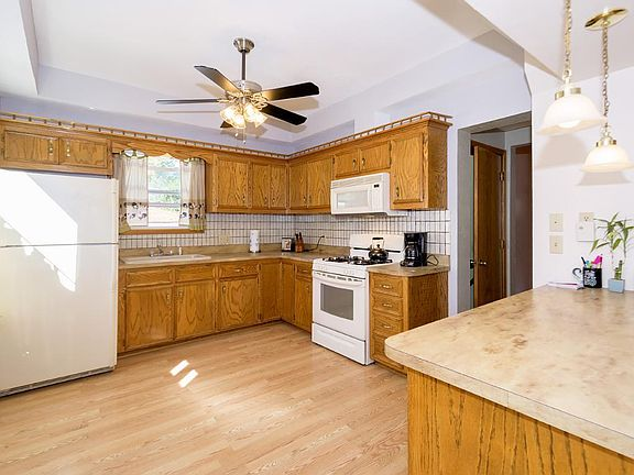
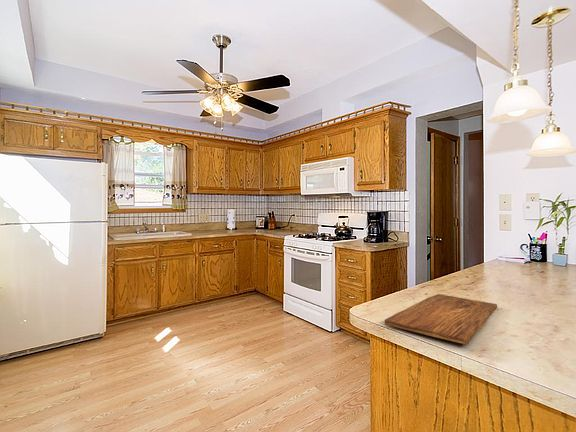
+ cutting board (446, 313)
